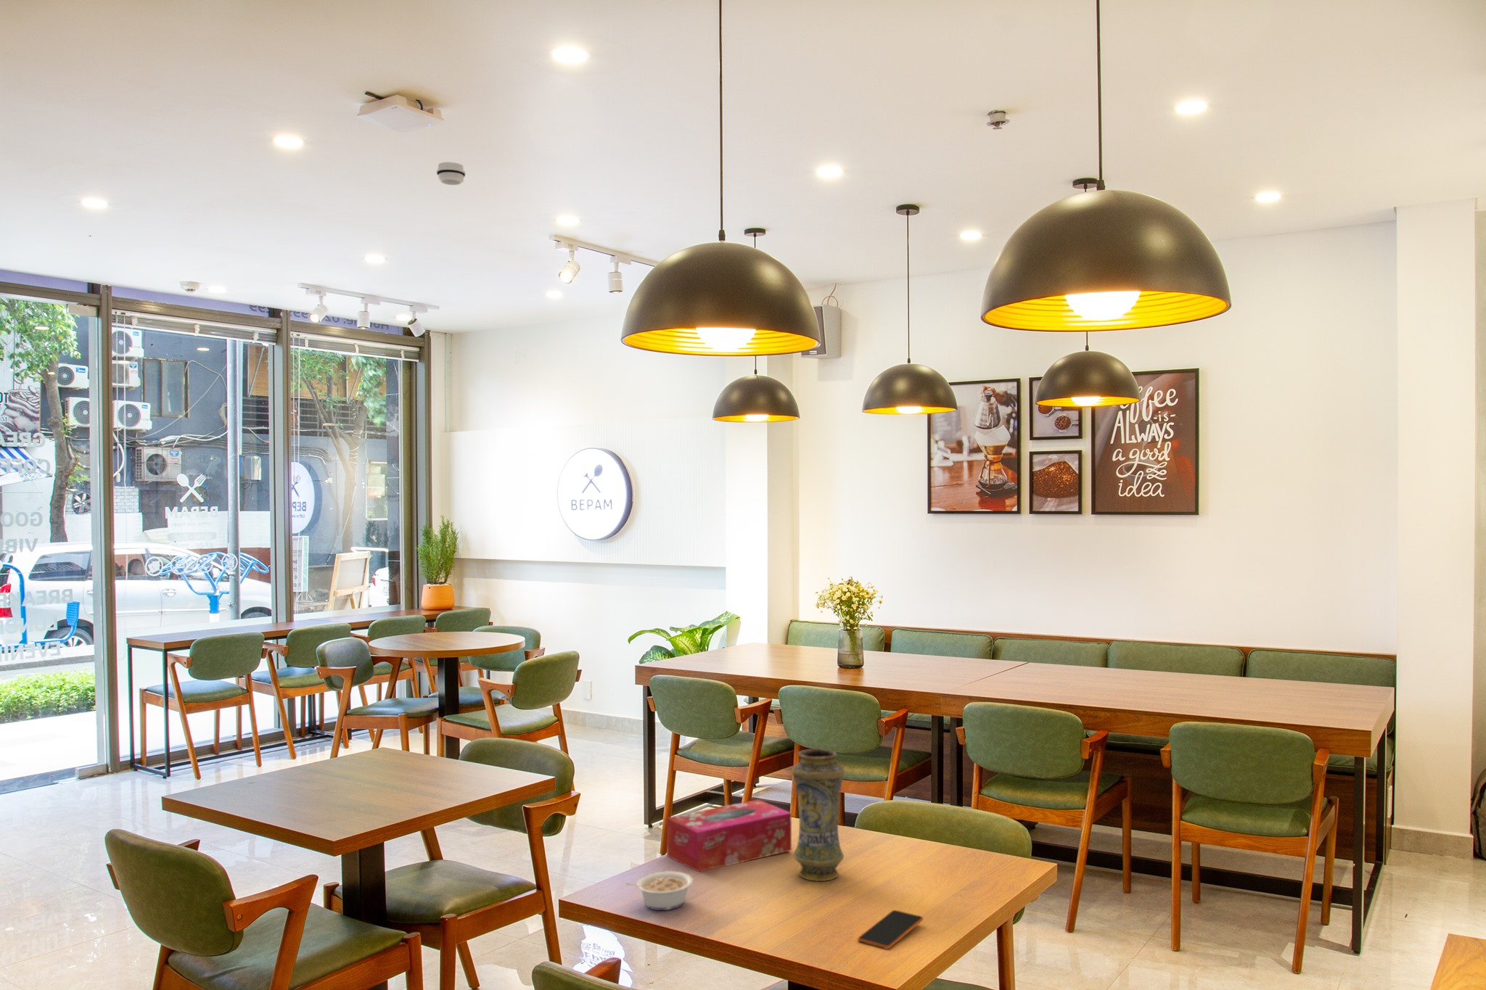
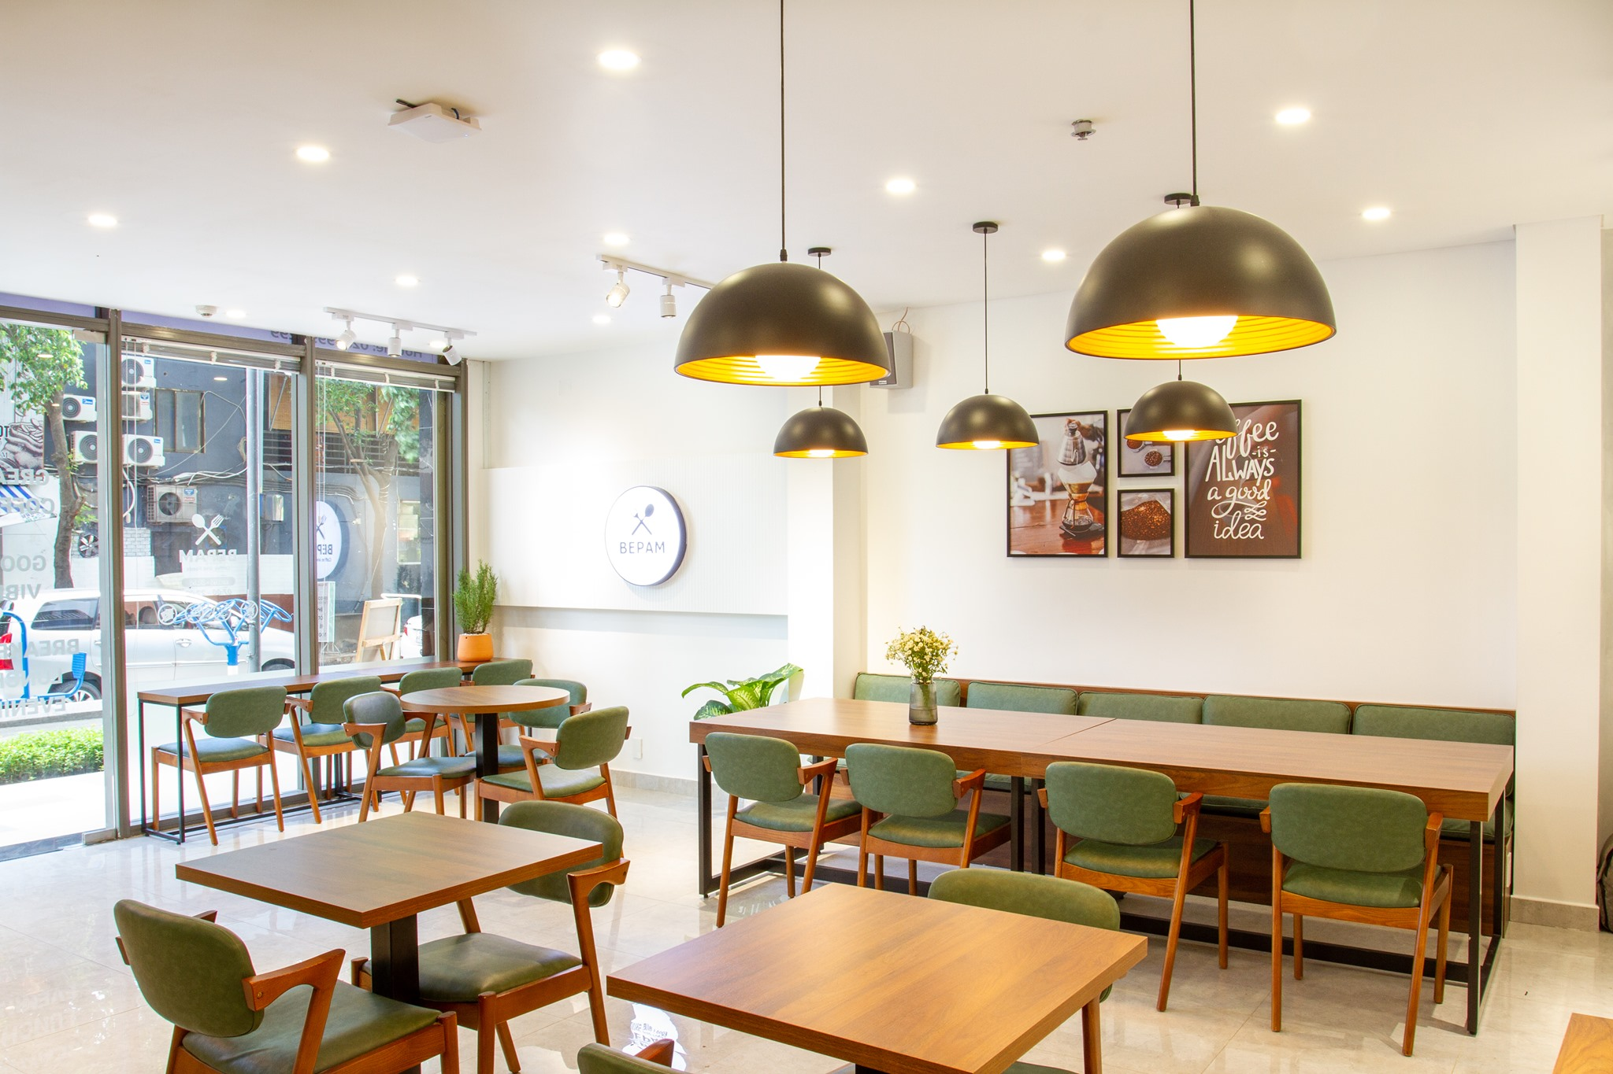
- vase (819, 813)
- tissue box (729, 834)
- smoke detector (451, 173)
- legume (663, 891)
- smartphone (890, 929)
